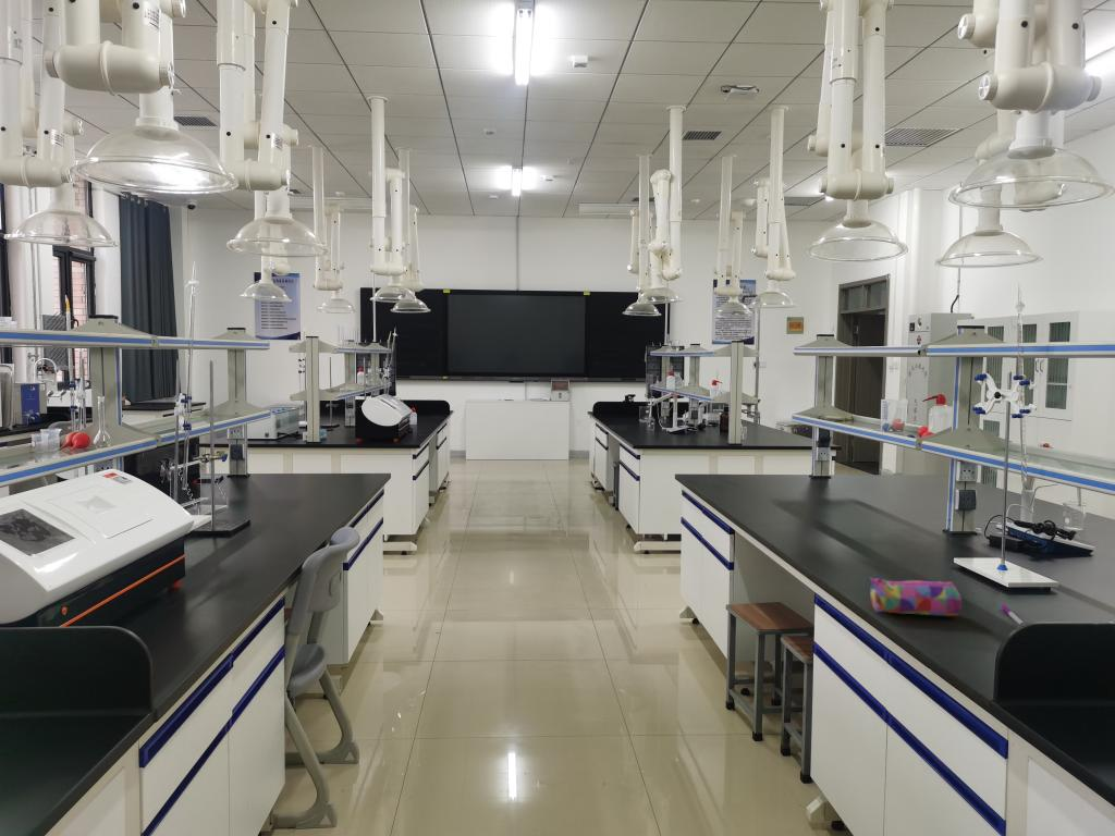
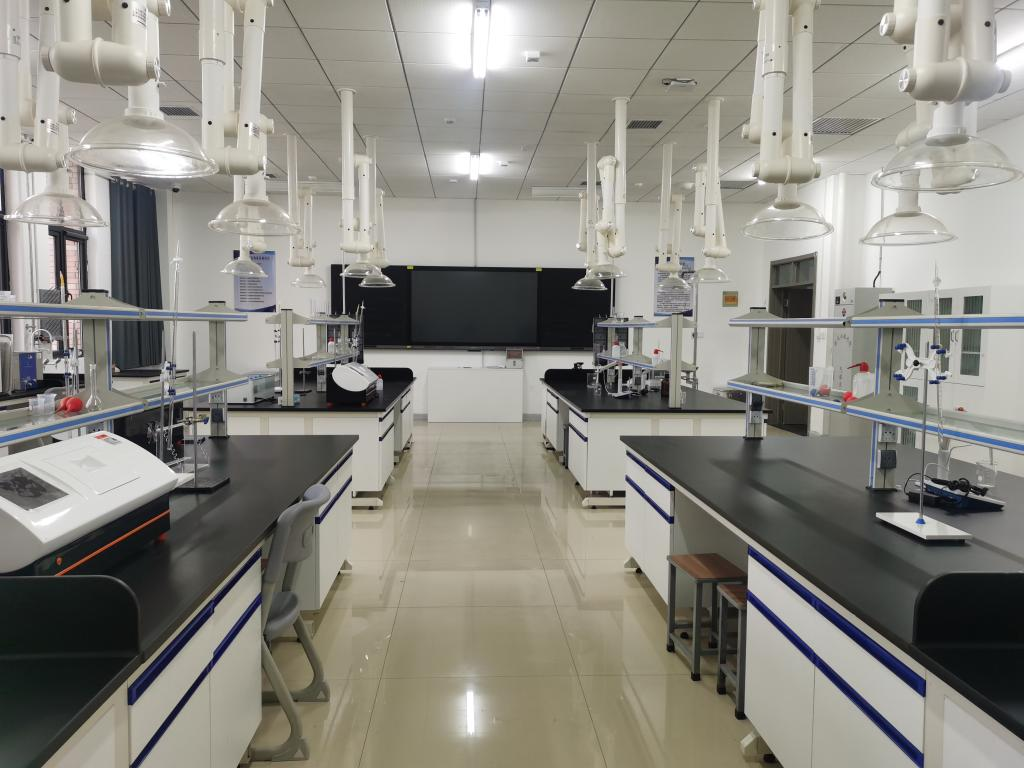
- pen (1013, 615)
- pencil case (914, 597)
